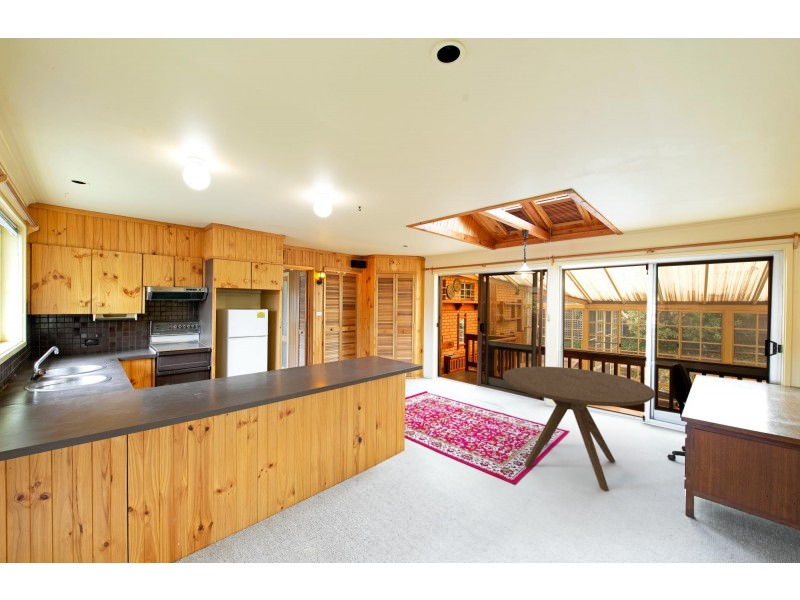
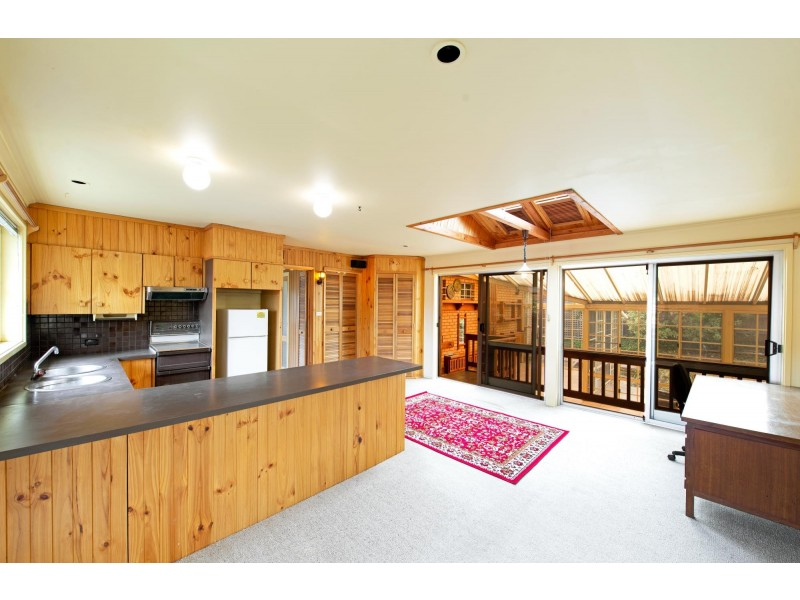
- dining table (576, 420)
